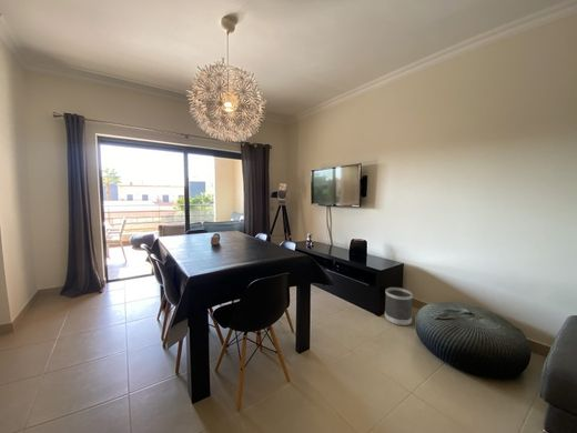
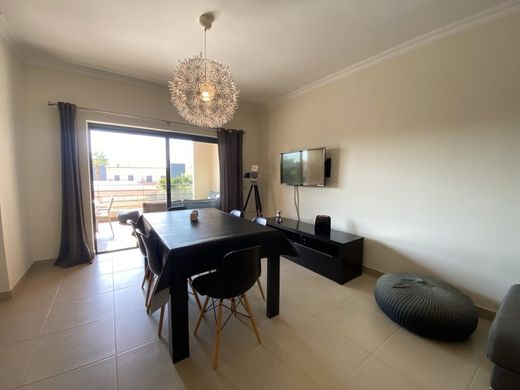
- wastebasket (397, 305)
